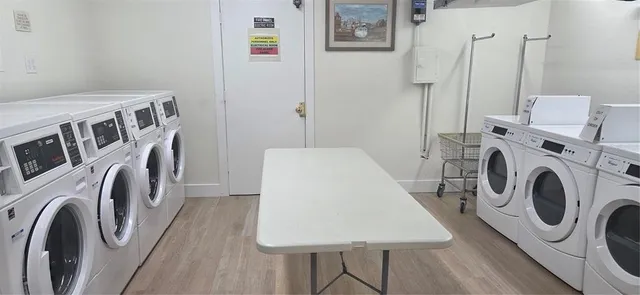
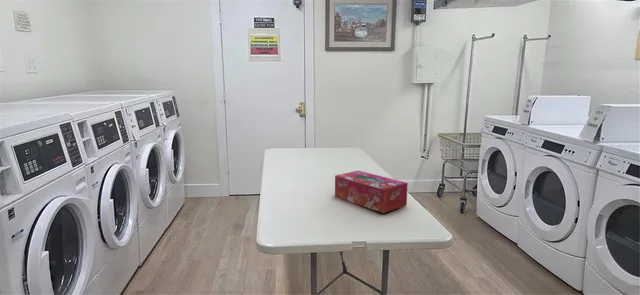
+ tissue box (369, 190)
